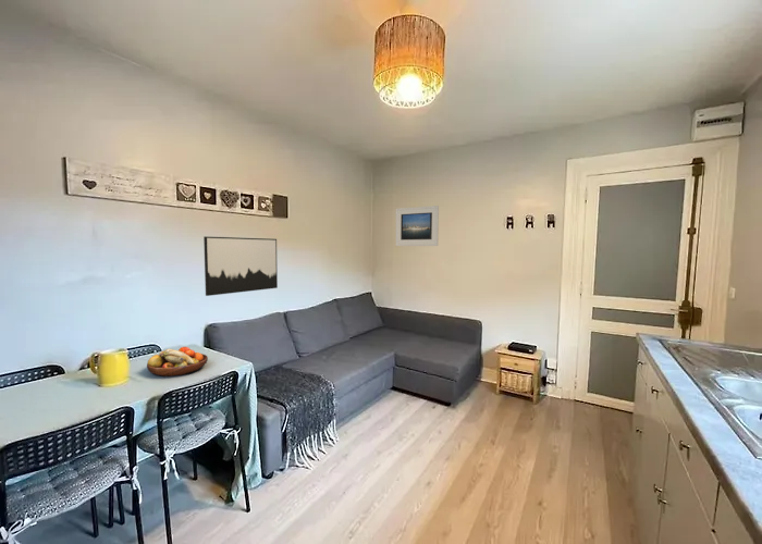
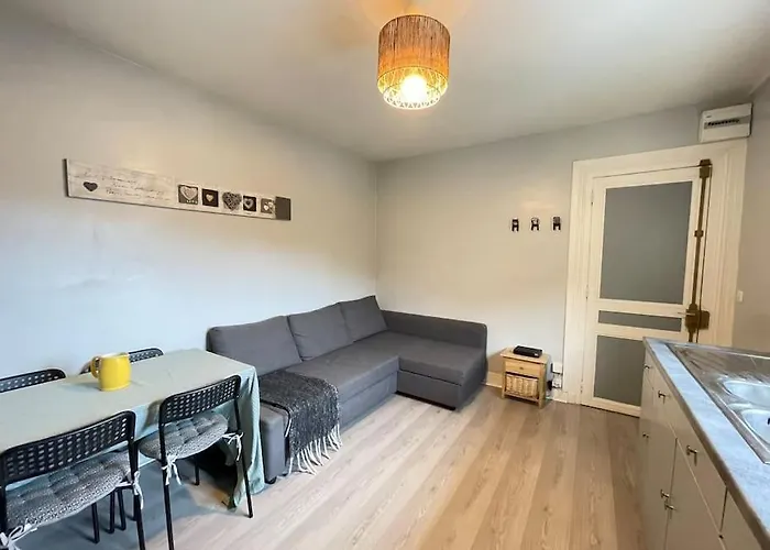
- wall art (244, 264)
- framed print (416, 226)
- fruit bowl (179, 358)
